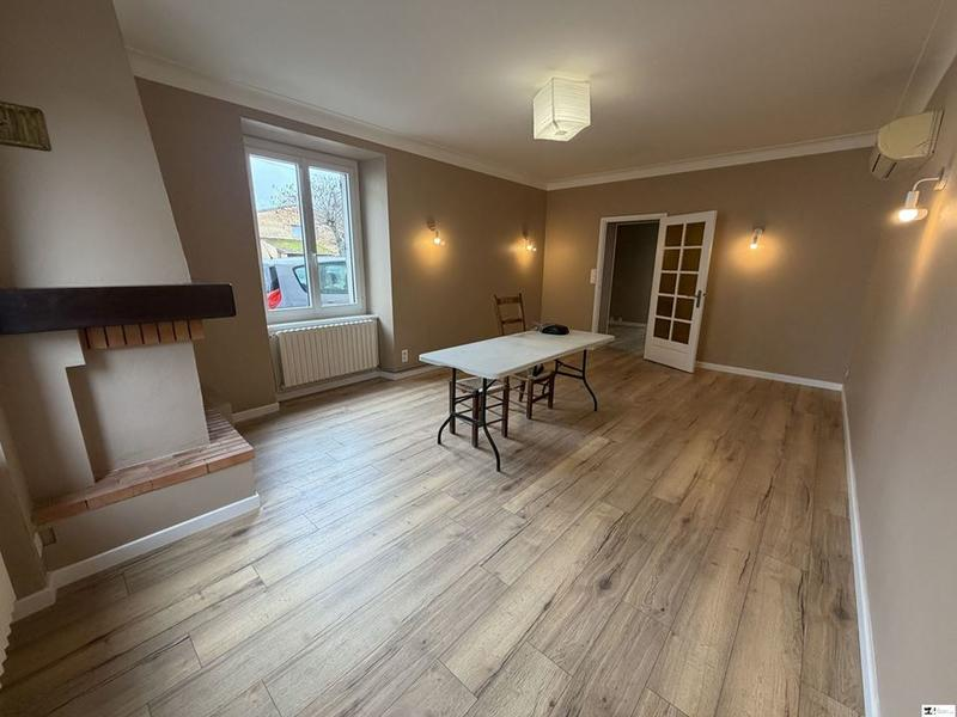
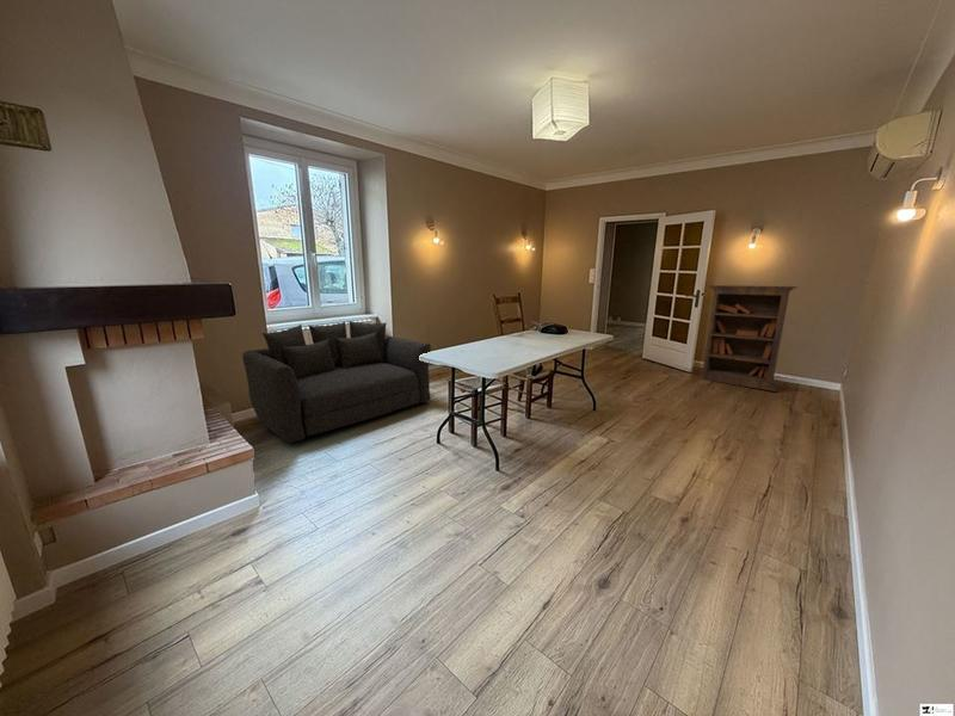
+ sofa (343, 368)
+ bookcase (743, 334)
